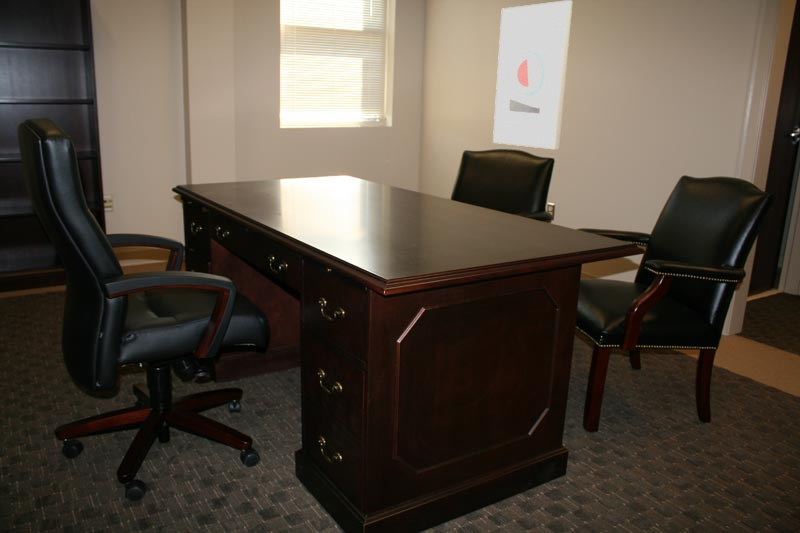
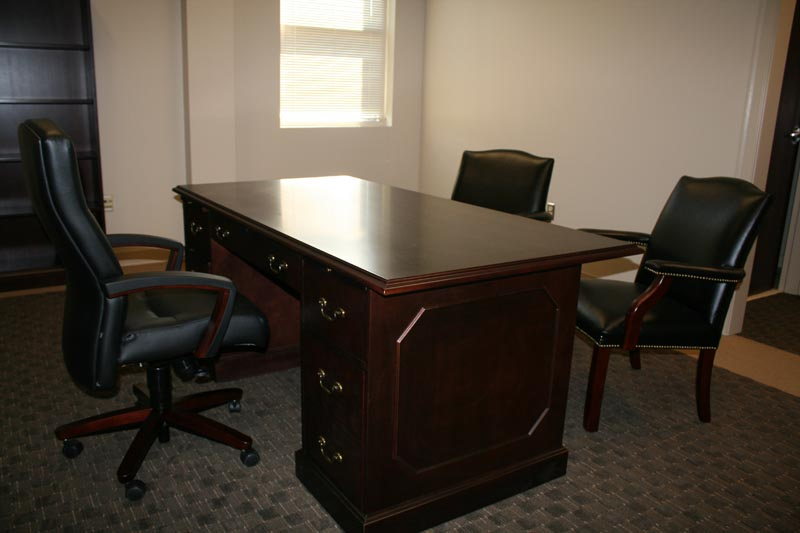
- wall art (529, 77)
